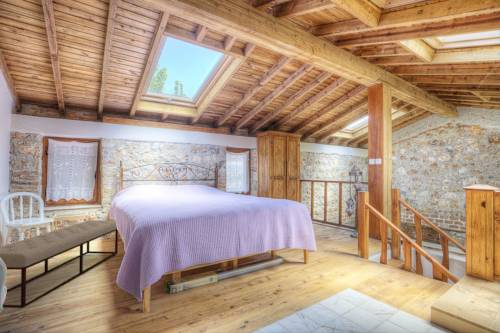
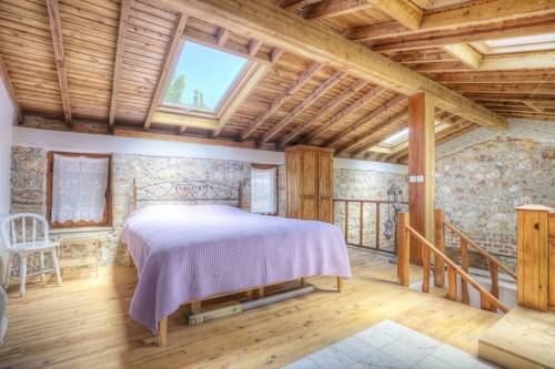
- bench (63, 252)
